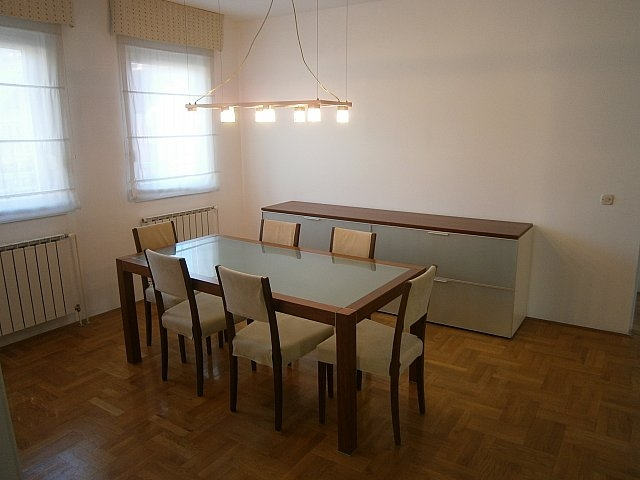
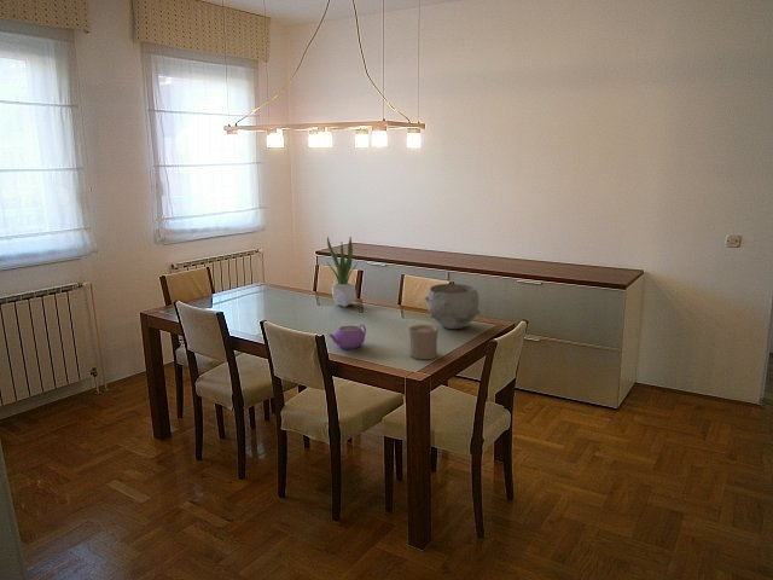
+ cup (423, 341)
+ potted plant (343, 271)
+ bowl (452, 307)
+ teapot (348, 337)
